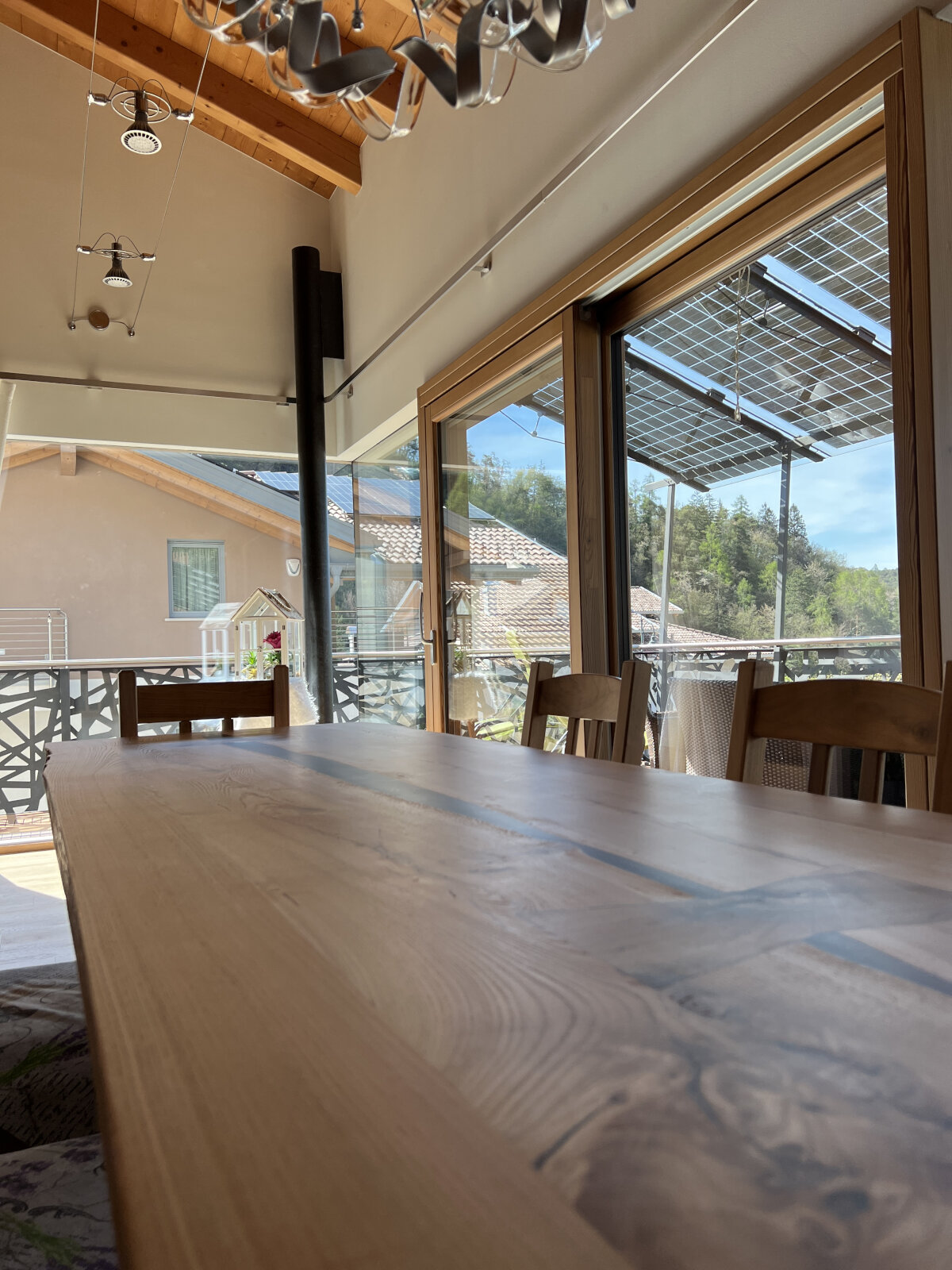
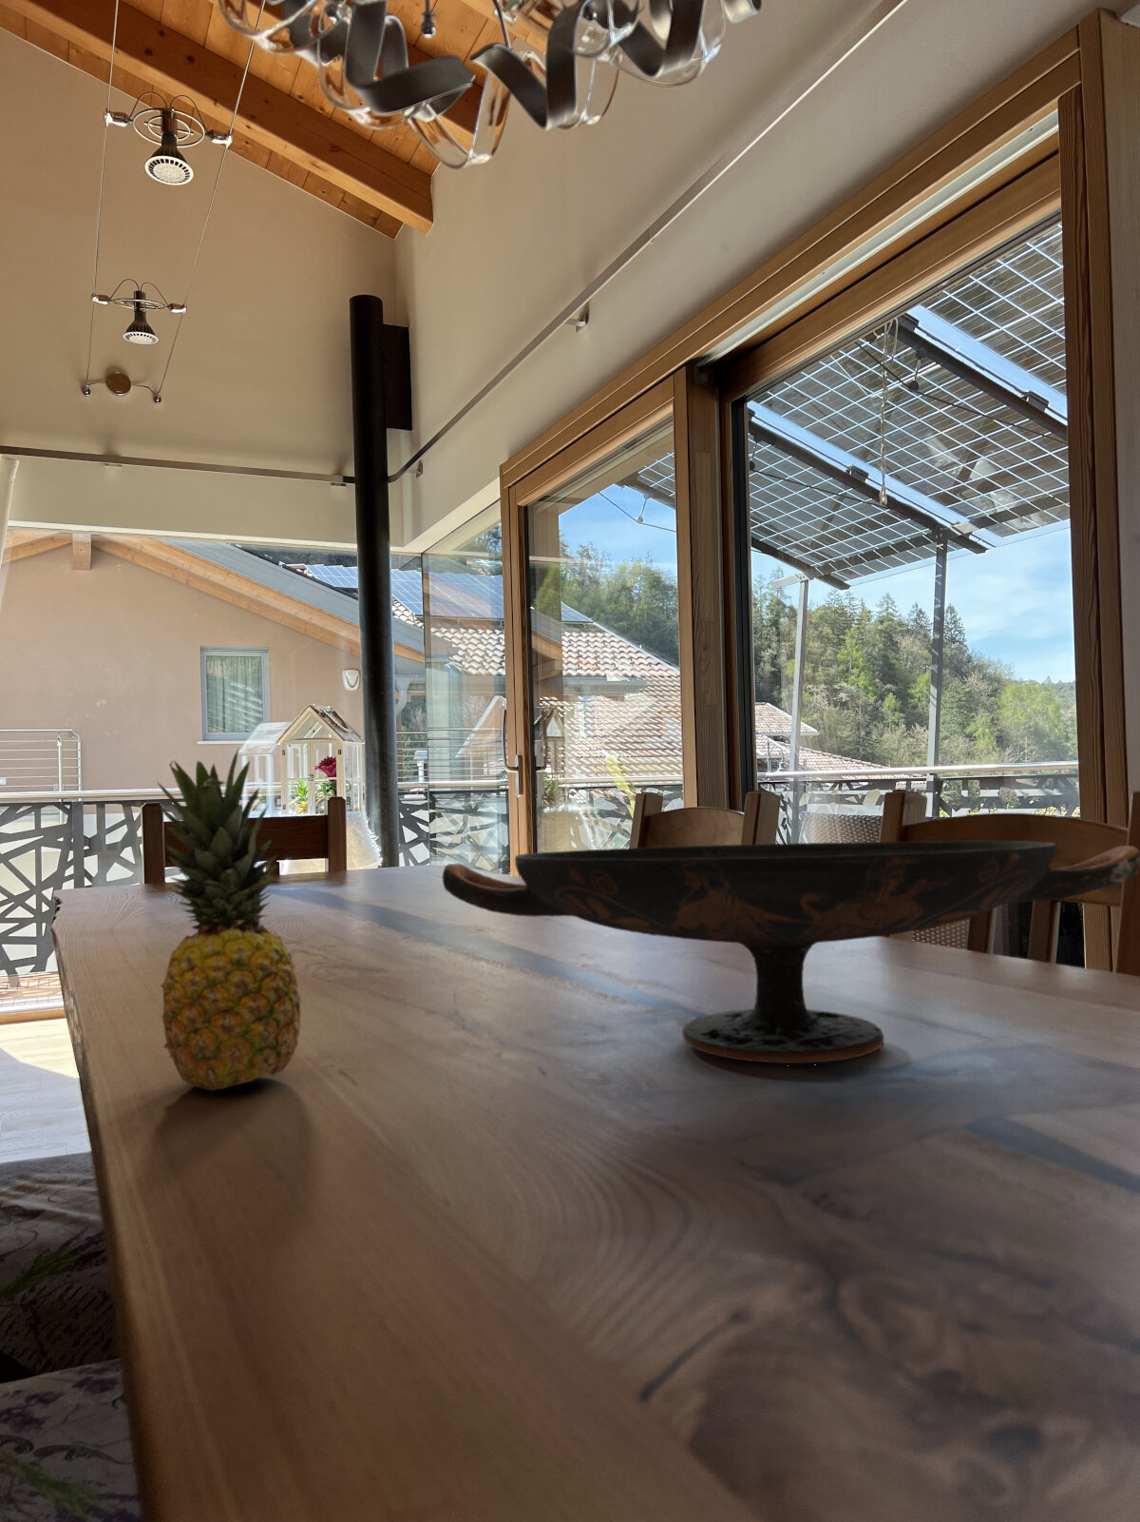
+ fruit (230, 913)
+ decorative bowl (780, 938)
